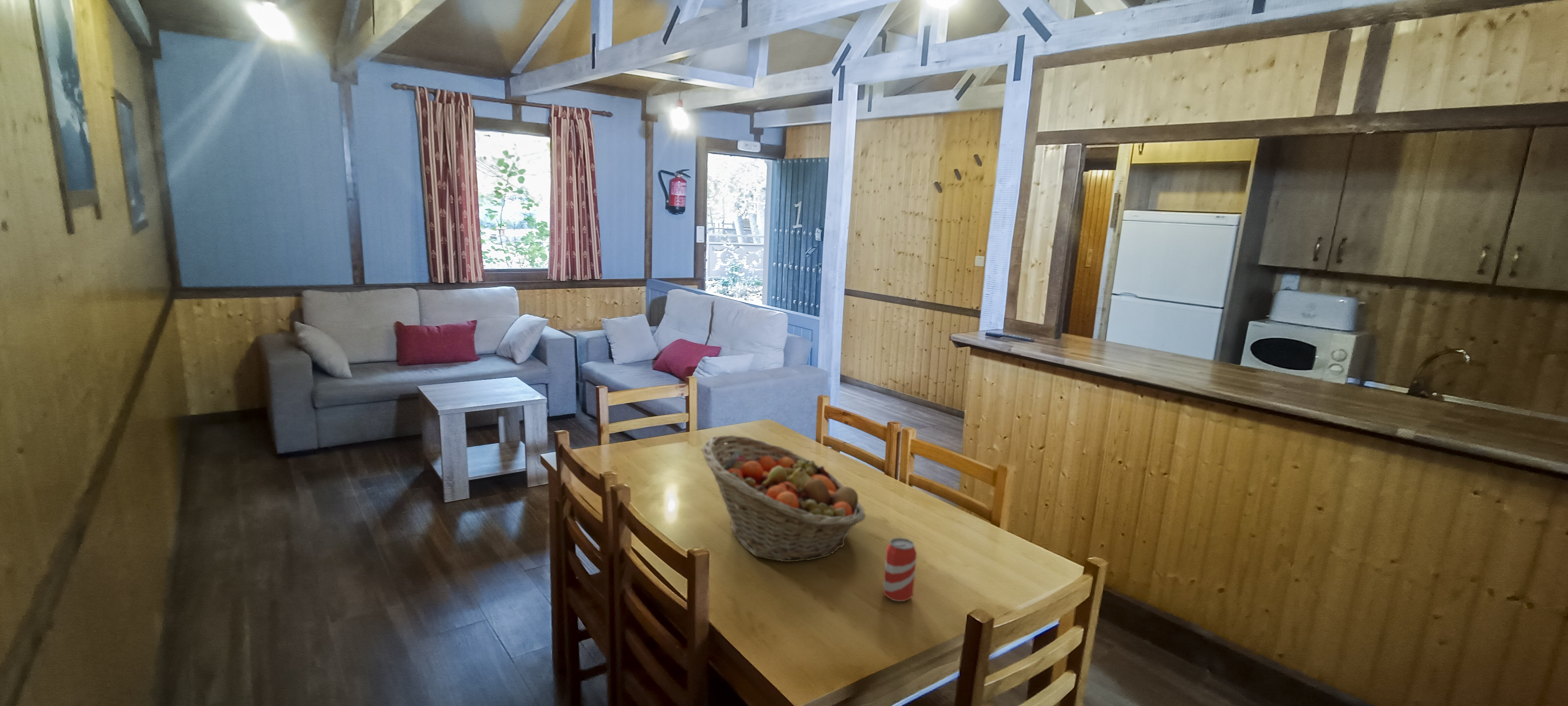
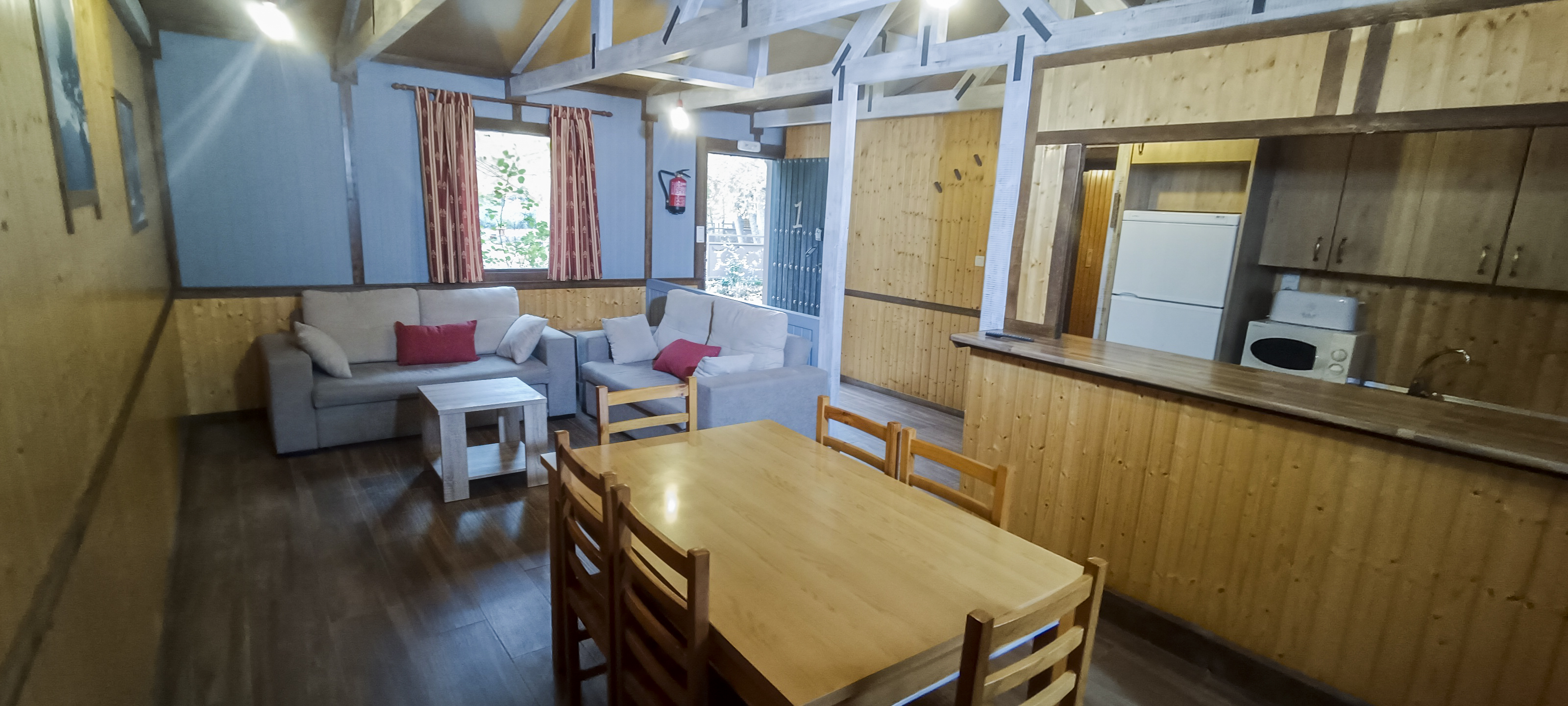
- fruit basket (781, 491)
- beverage can (900, 570)
